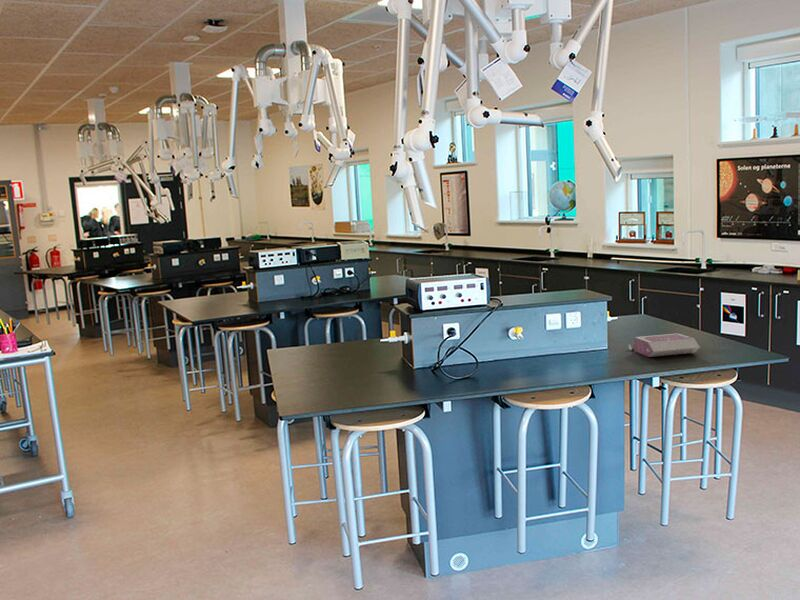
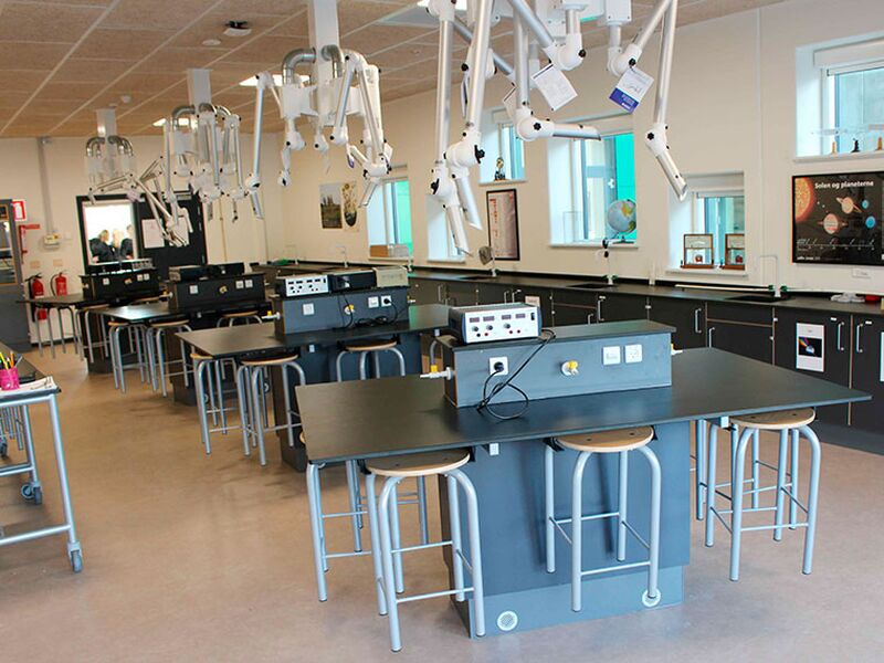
- book (663, 344)
